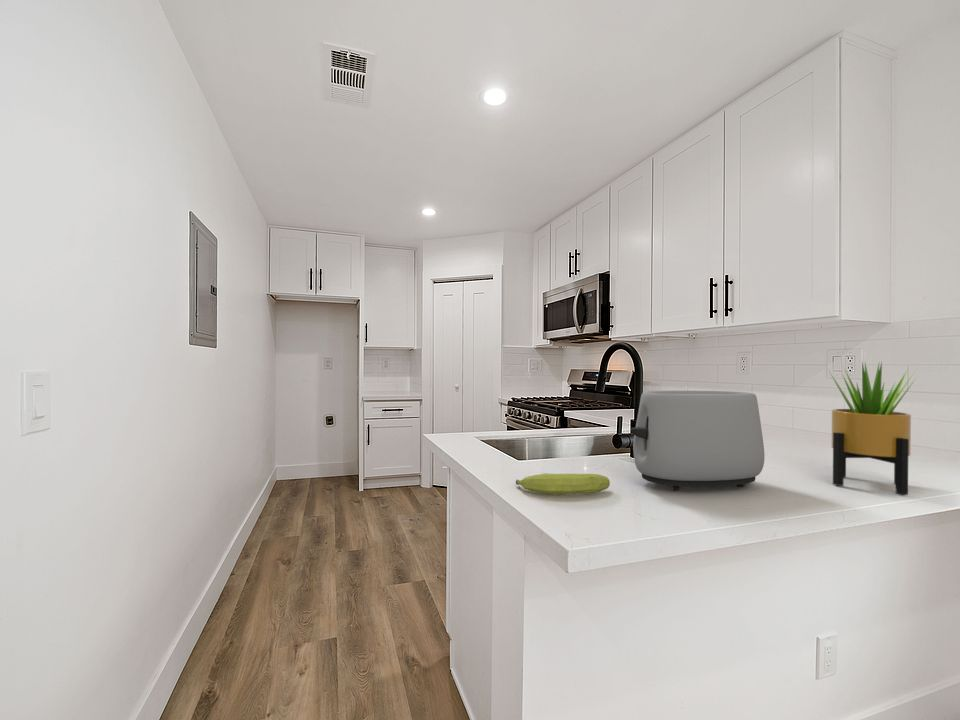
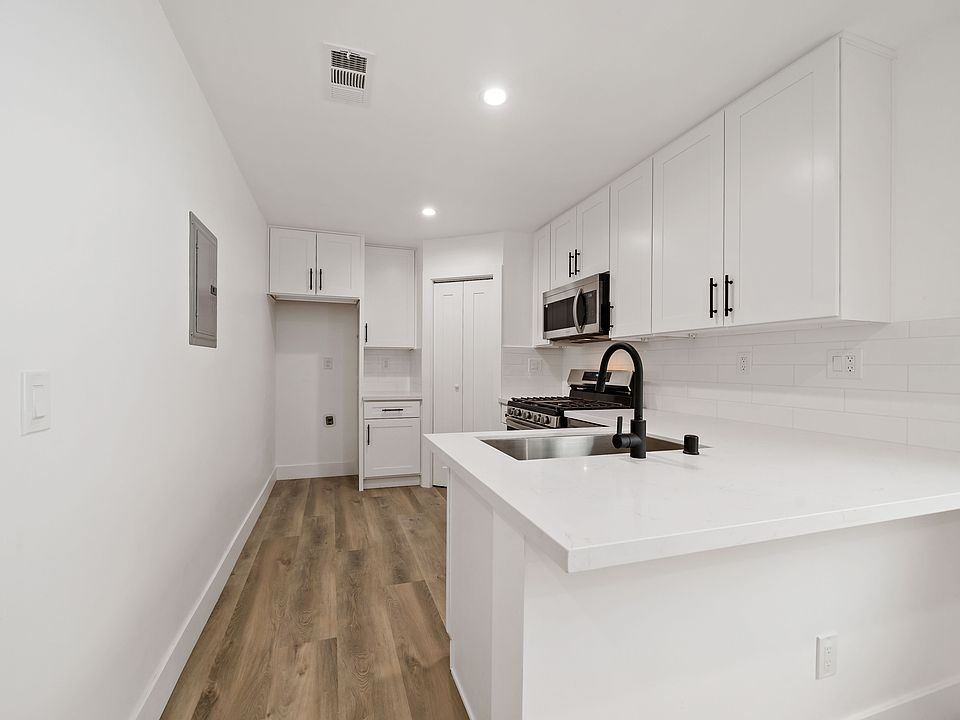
- potted plant (870, 422)
- toaster (696, 438)
- fruit (564, 479)
